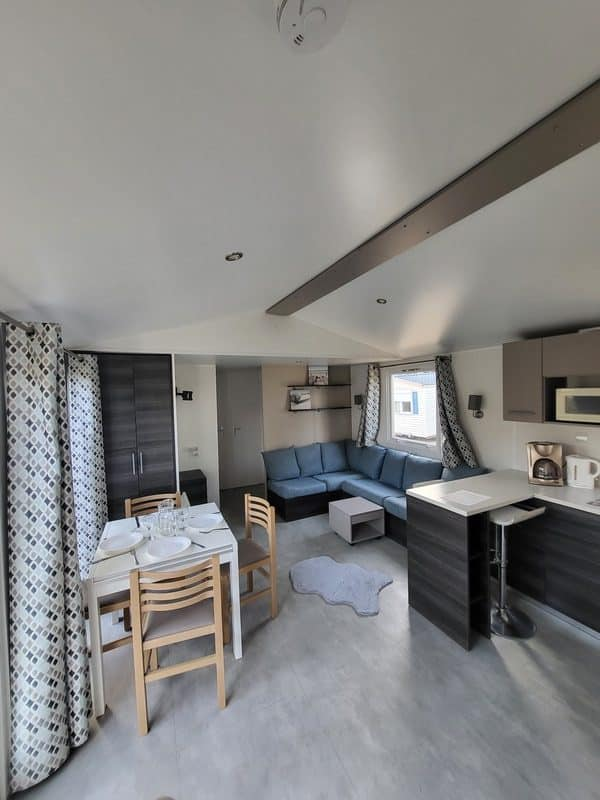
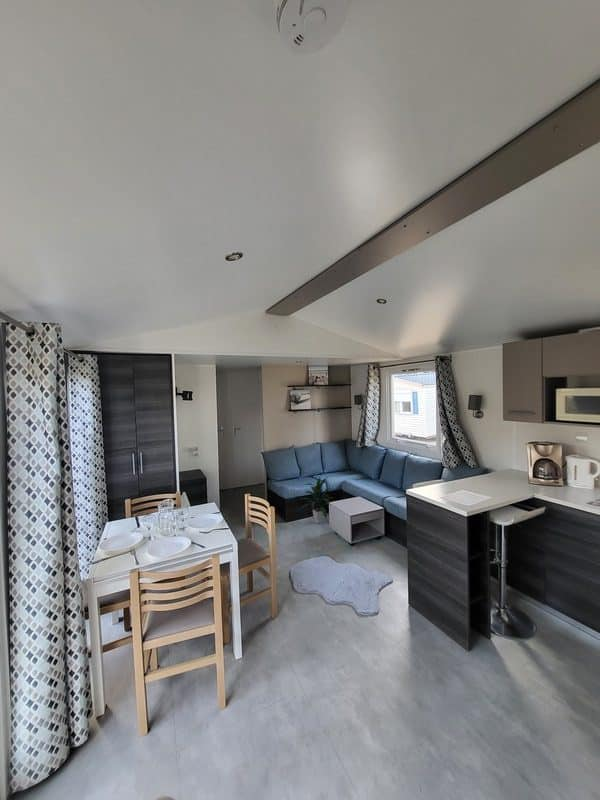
+ indoor plant (318, 500)
